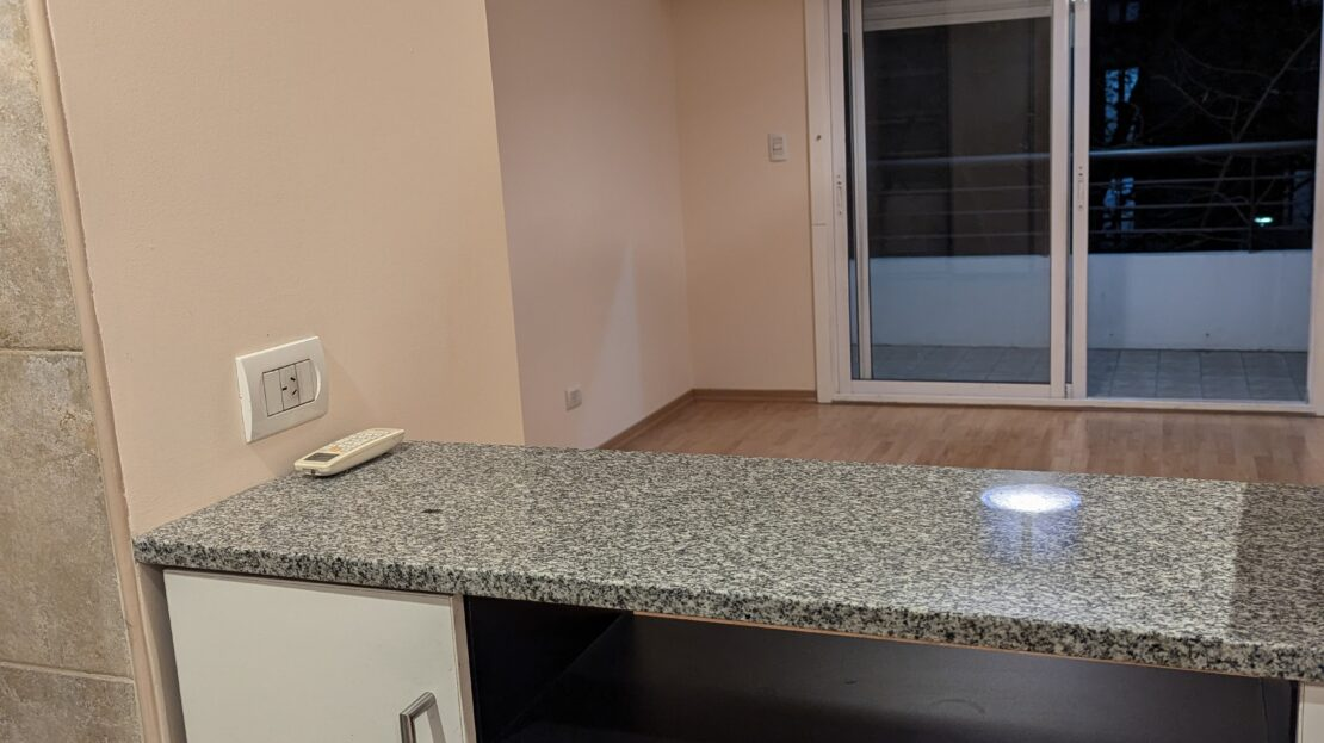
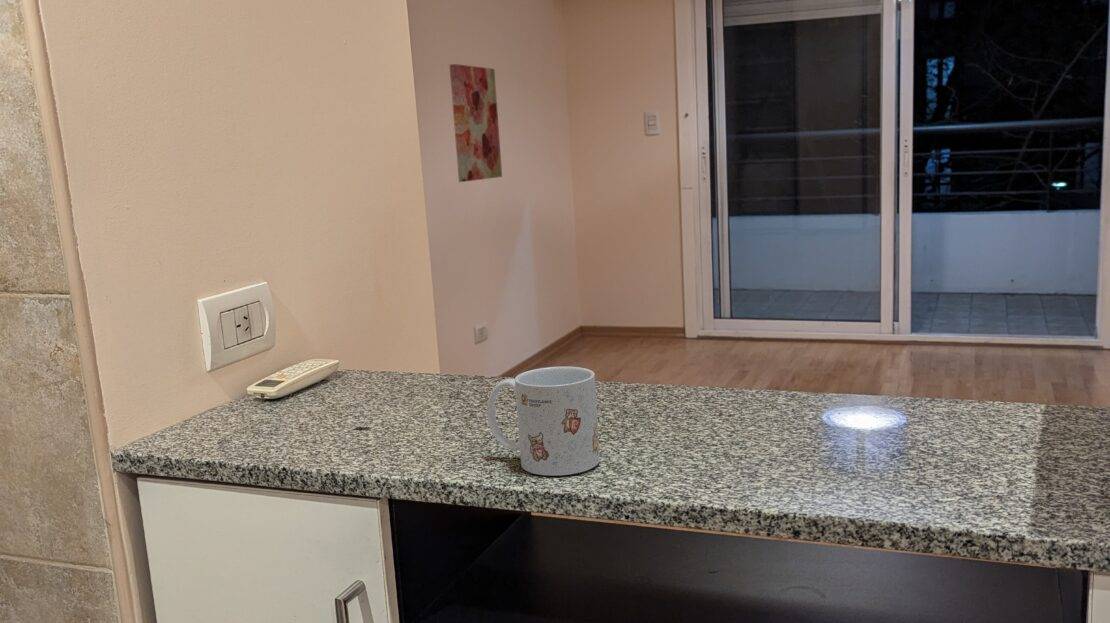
+ wall art (477, 123)
+ mug (540, 418)
